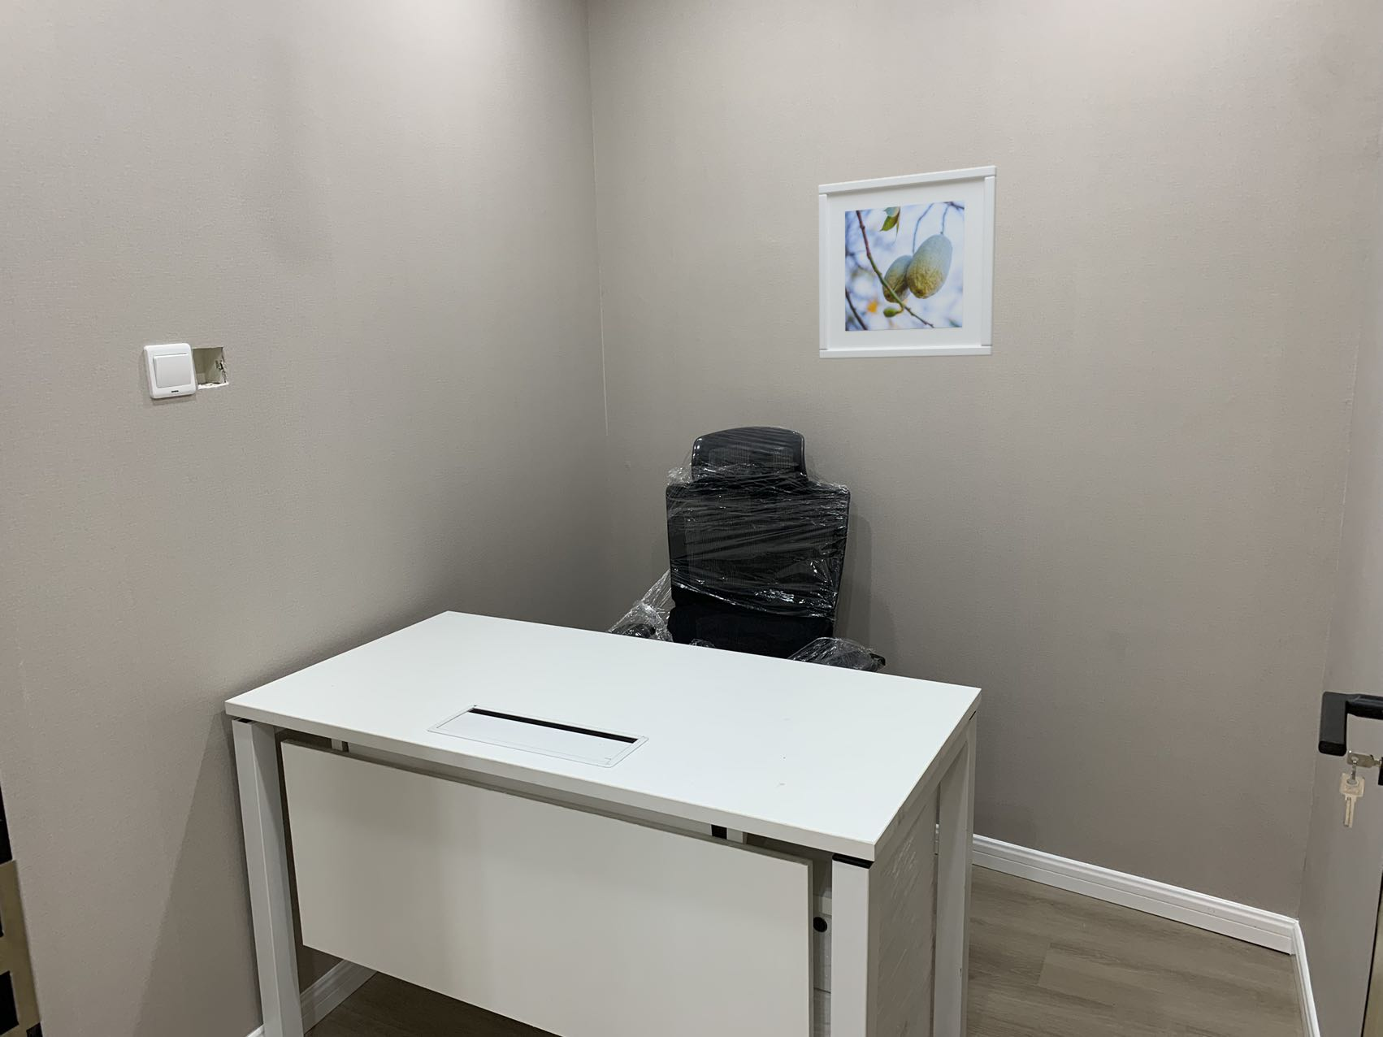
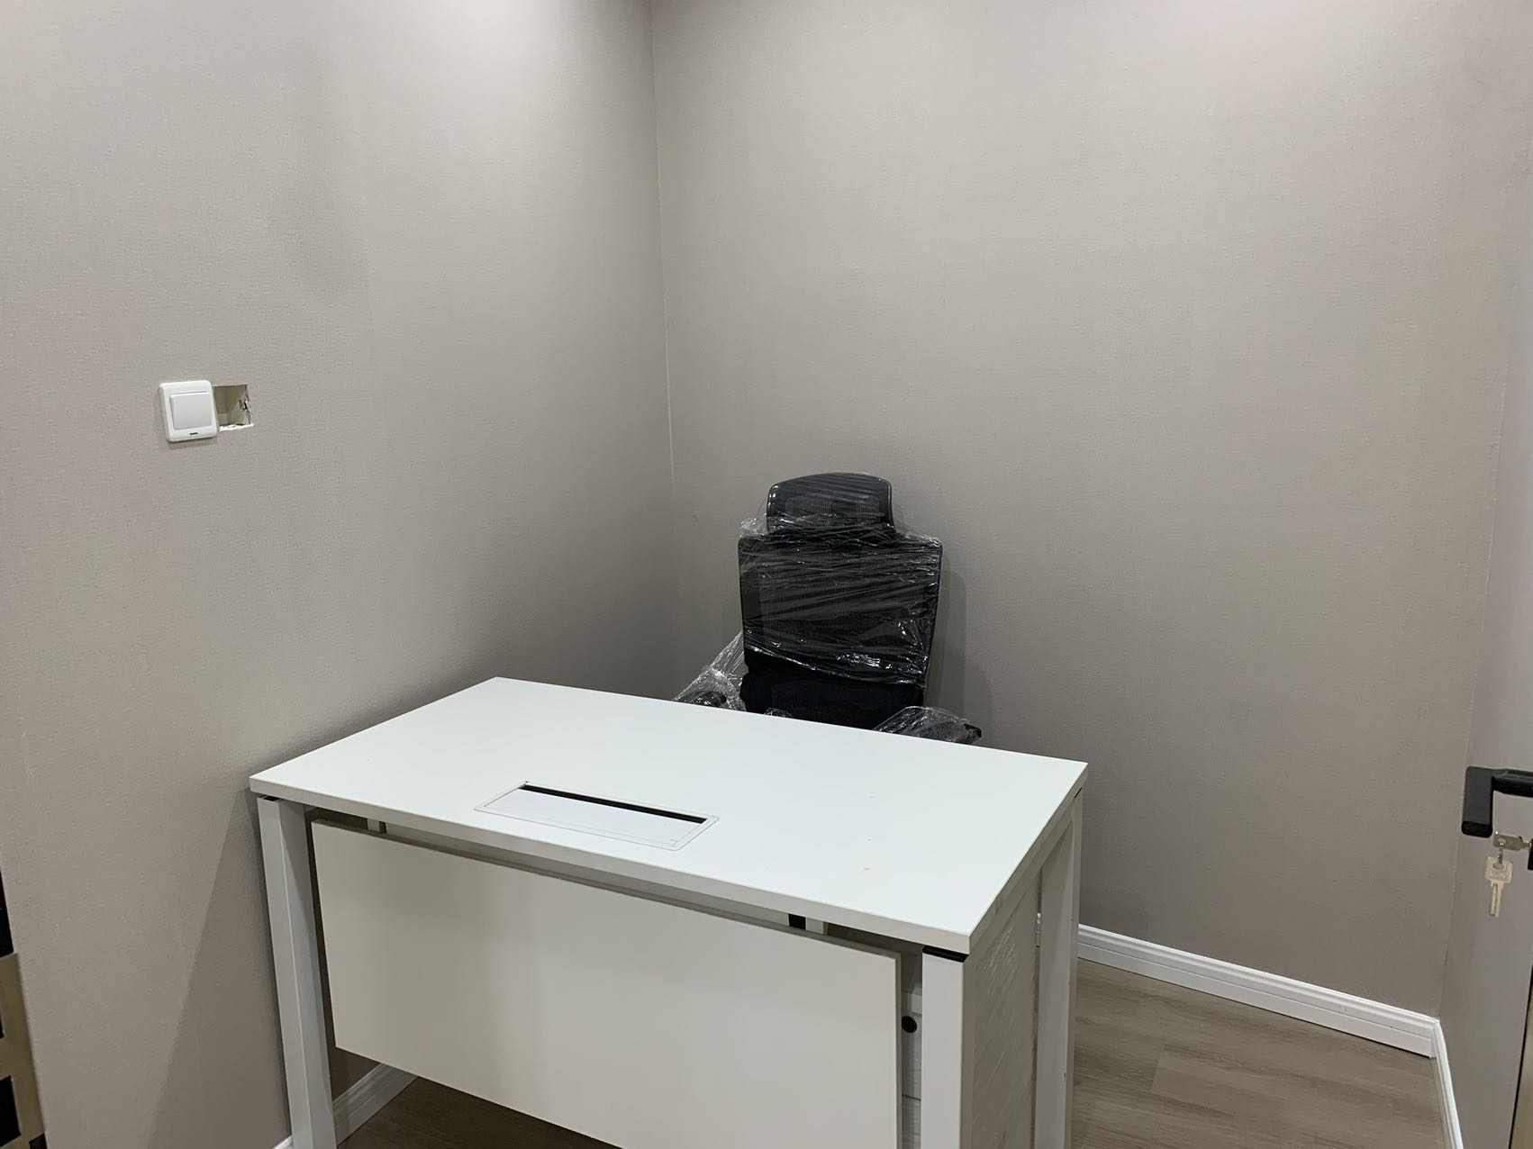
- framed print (903, 268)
